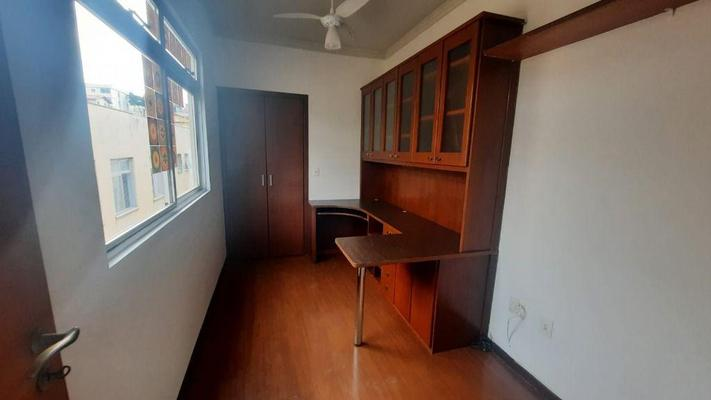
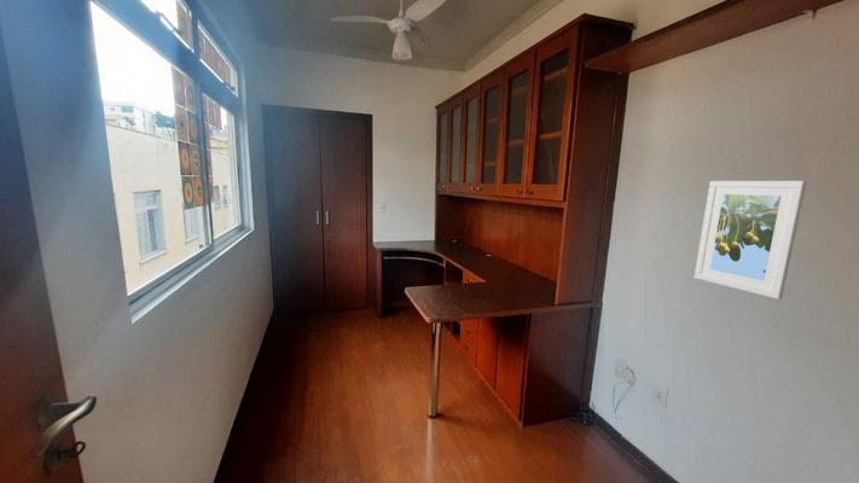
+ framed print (743, 235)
